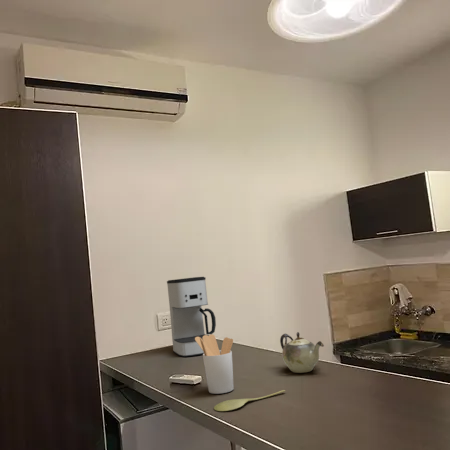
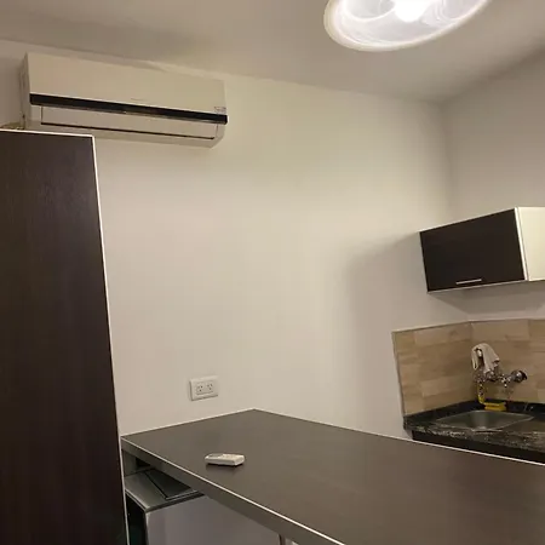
- utensil holder (214, 361)
- coffee maker (193, 314)
- spoon (251, 399)
- teapot (302, 351)
